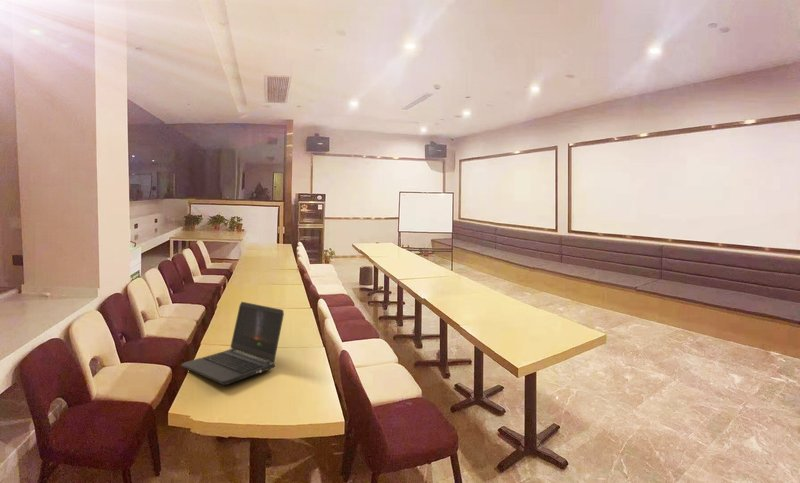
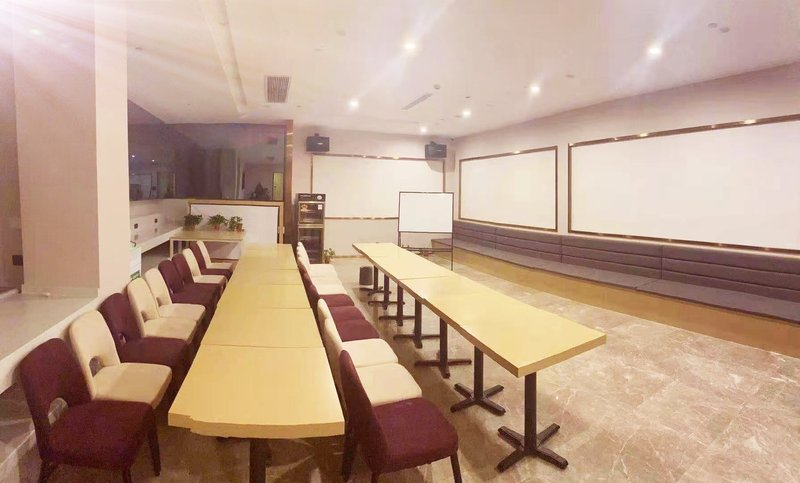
- laptop computer (232, 339)
